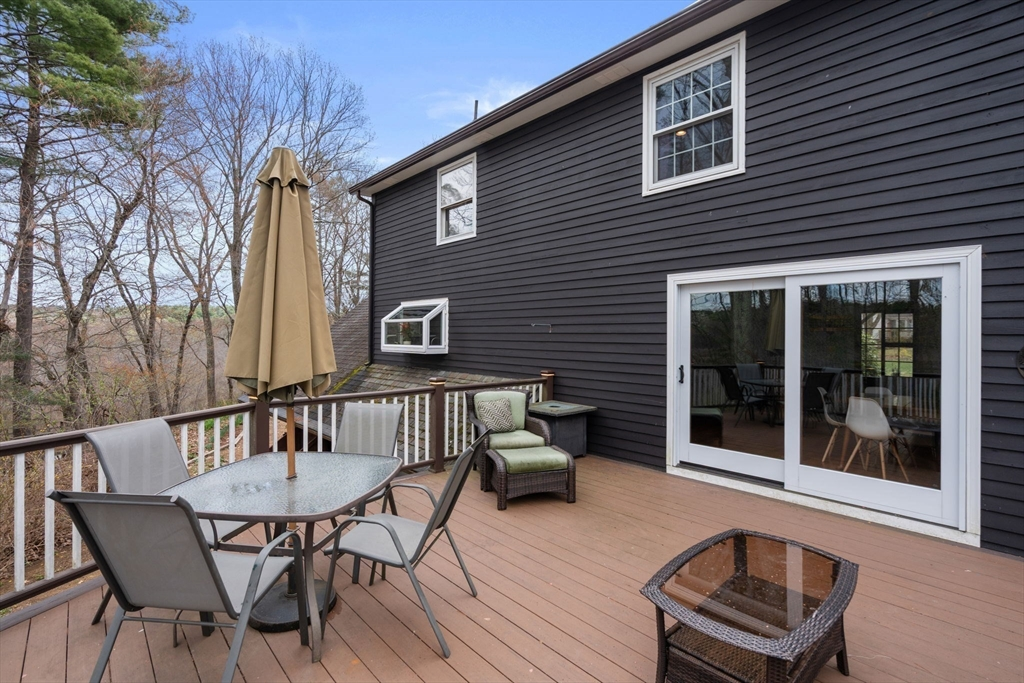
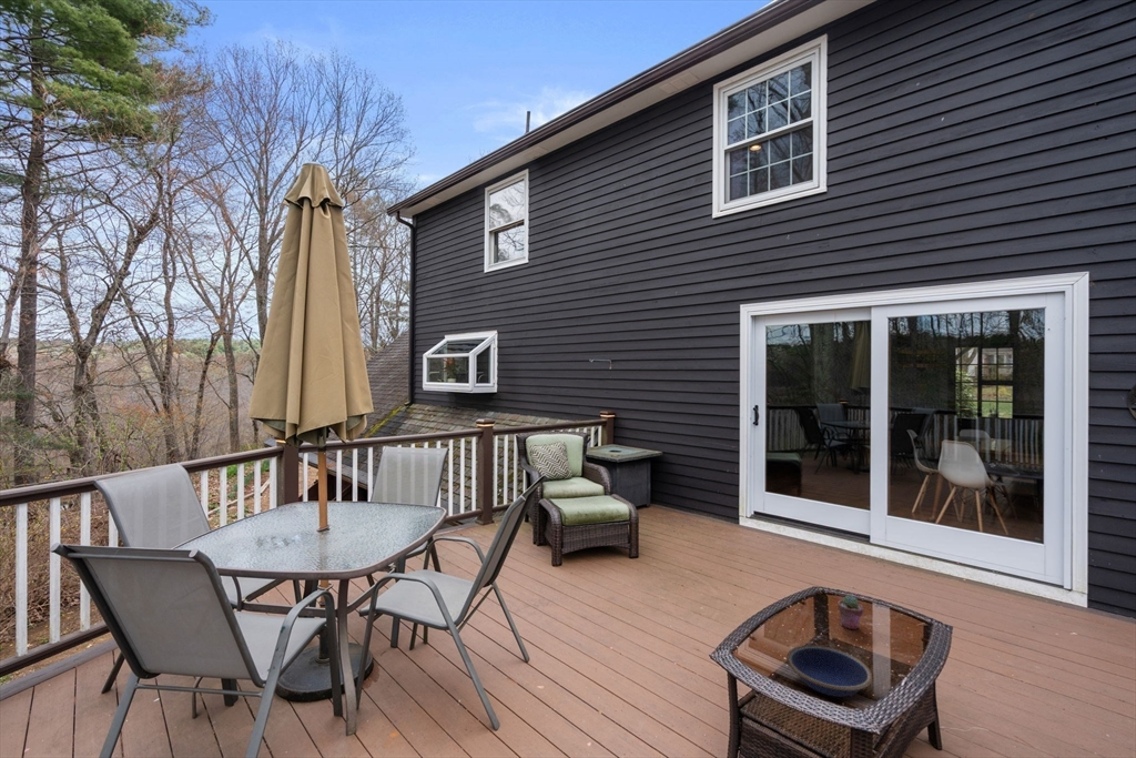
+ potted succulent (850, 610)
+ bowl (828, 675)
